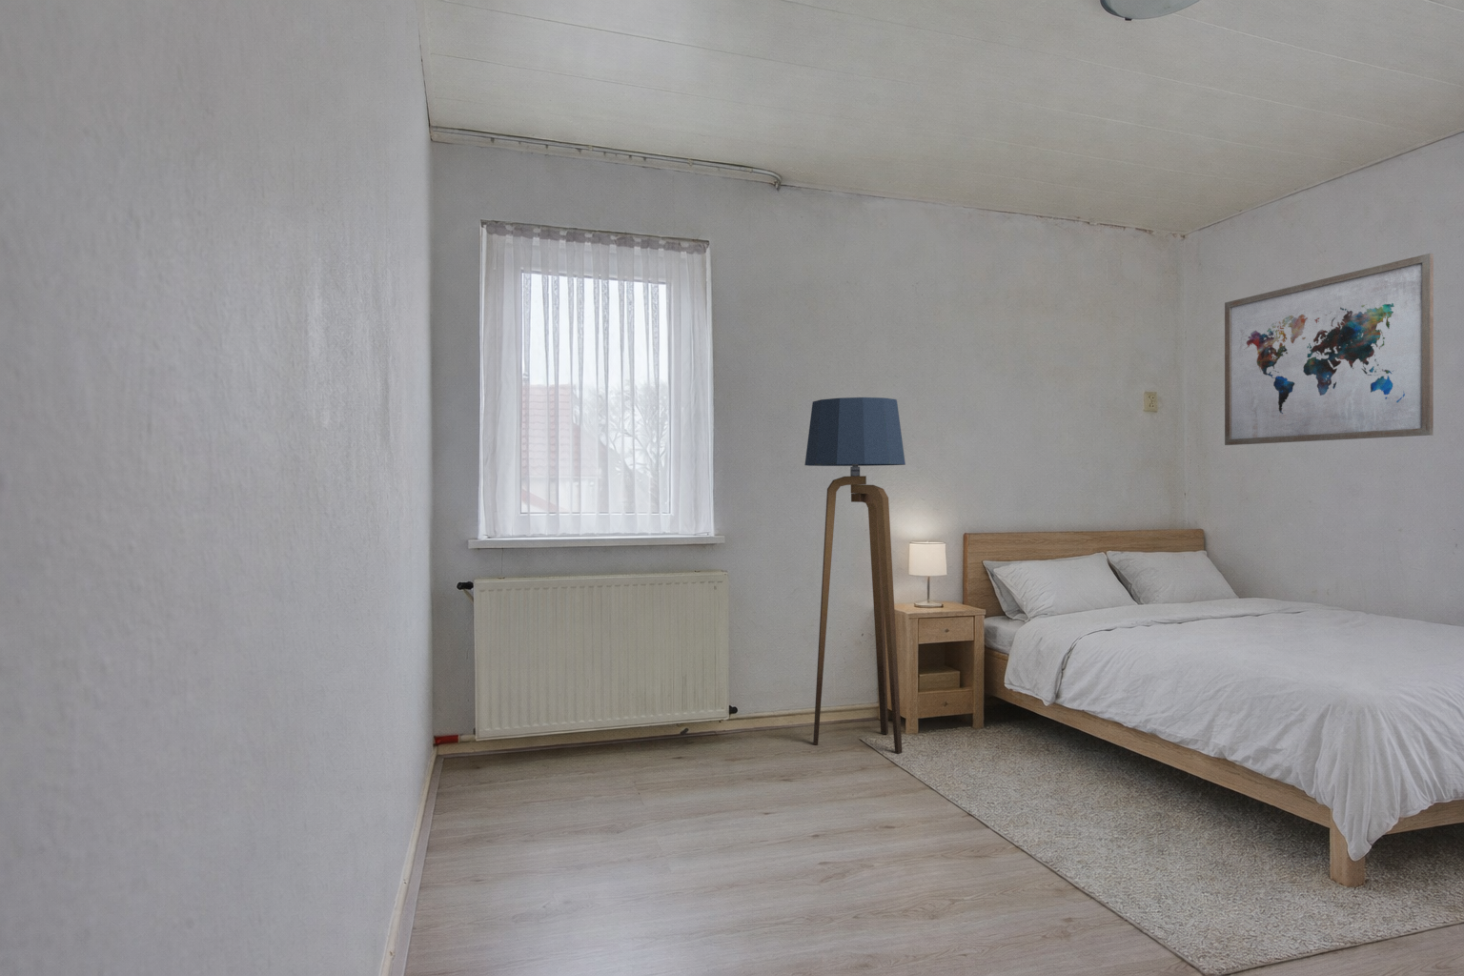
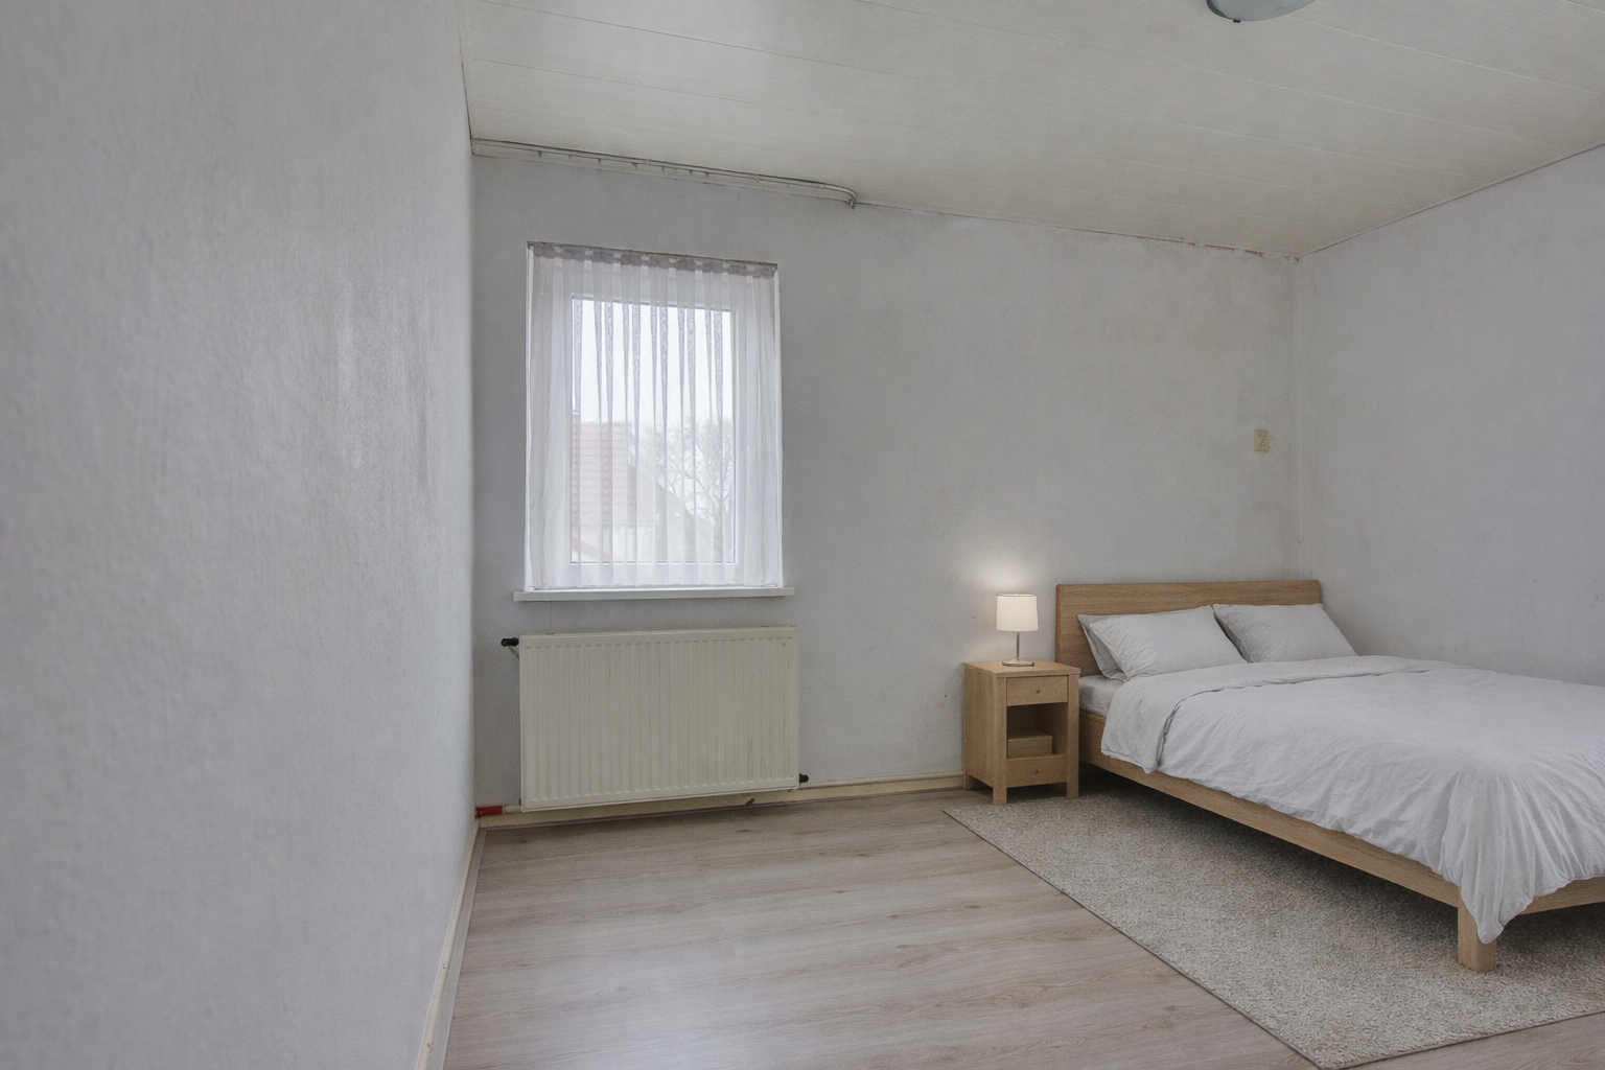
- wall art (1316, 361)
- floor lamp (871, 569)
